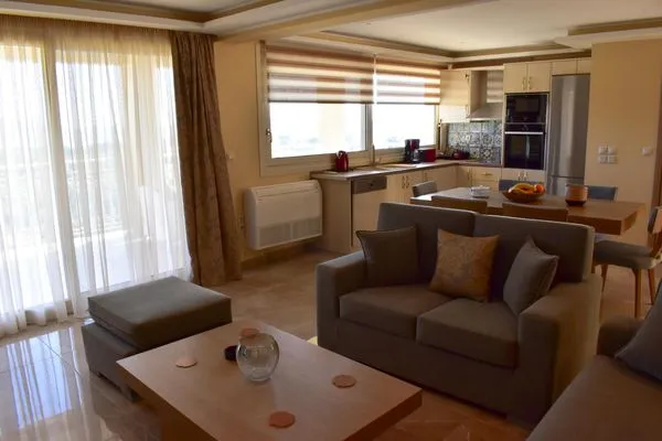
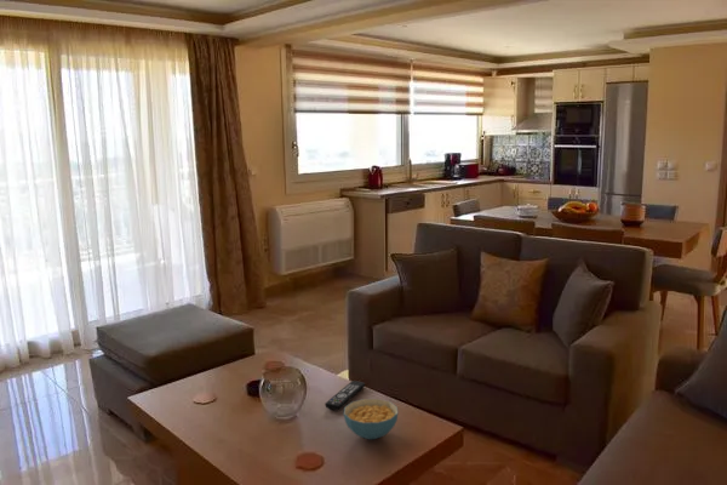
+ remote control (345, 394)
+ cereal bowl (371, 422)
